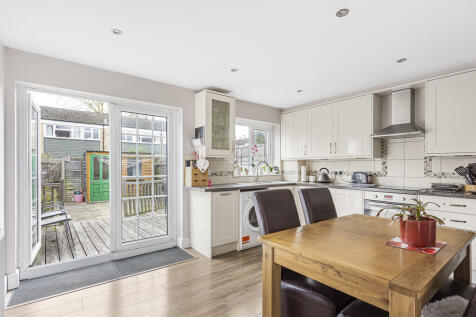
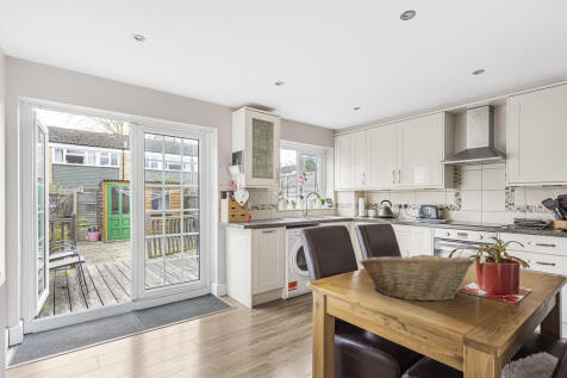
+ fruit basket (413, 269)
